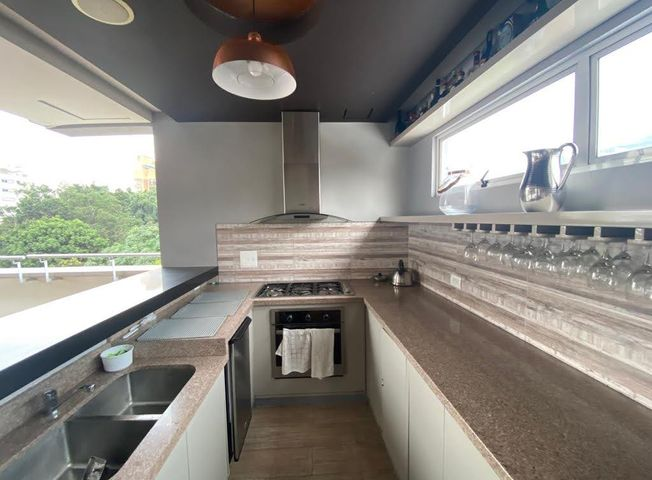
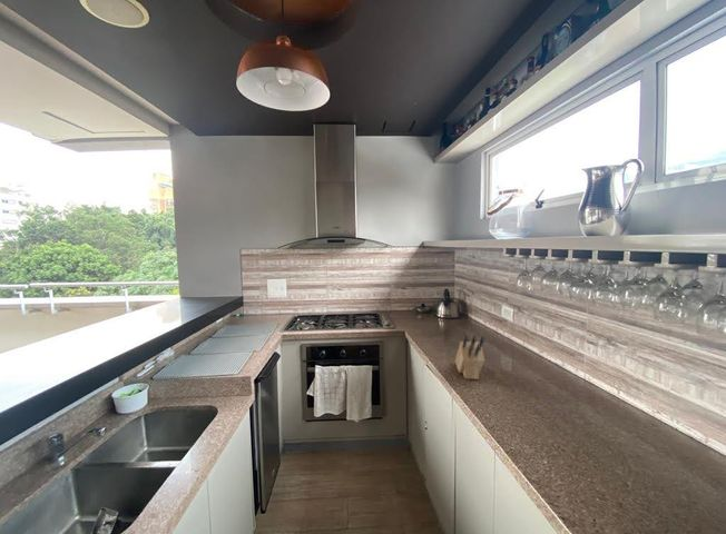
+ knife block (469, 350)
